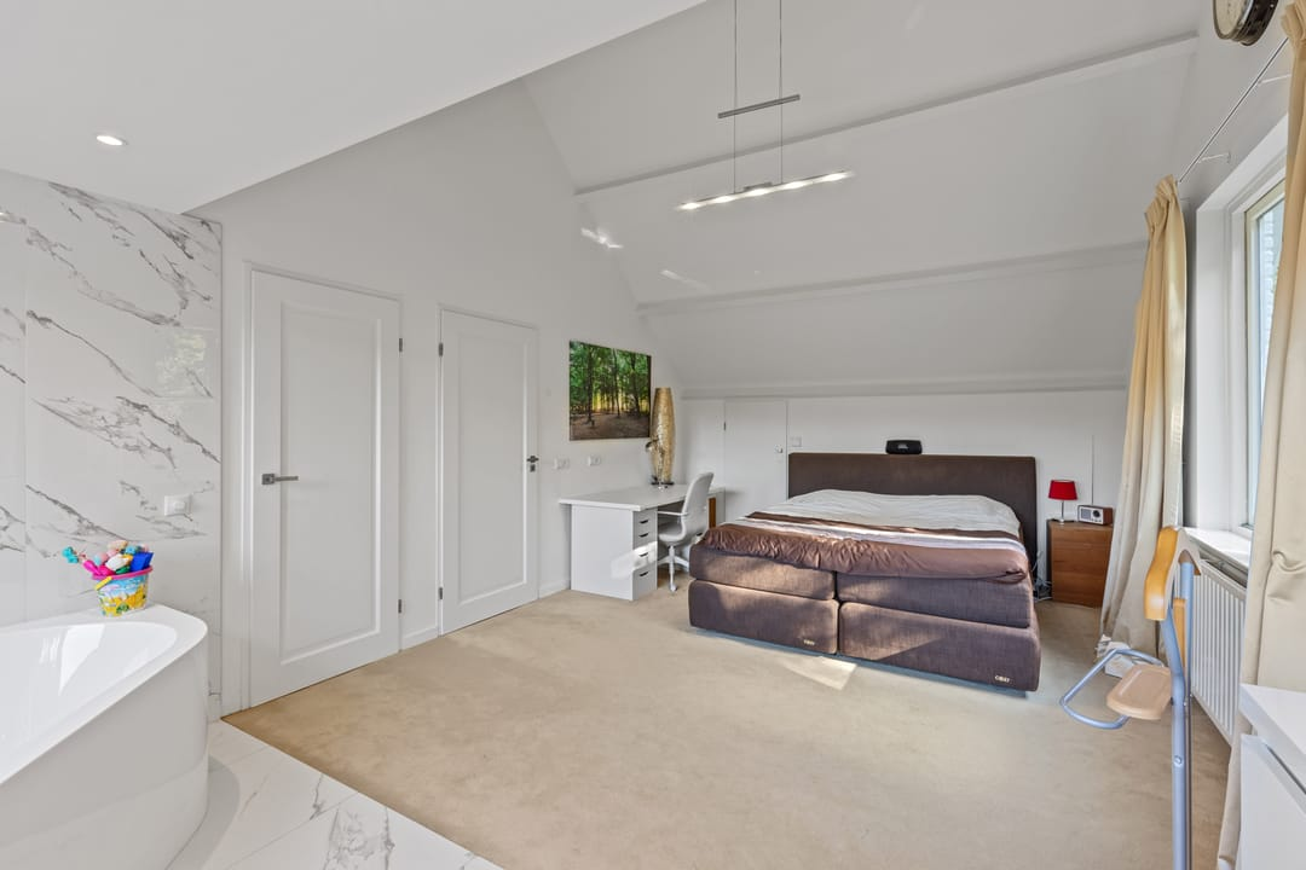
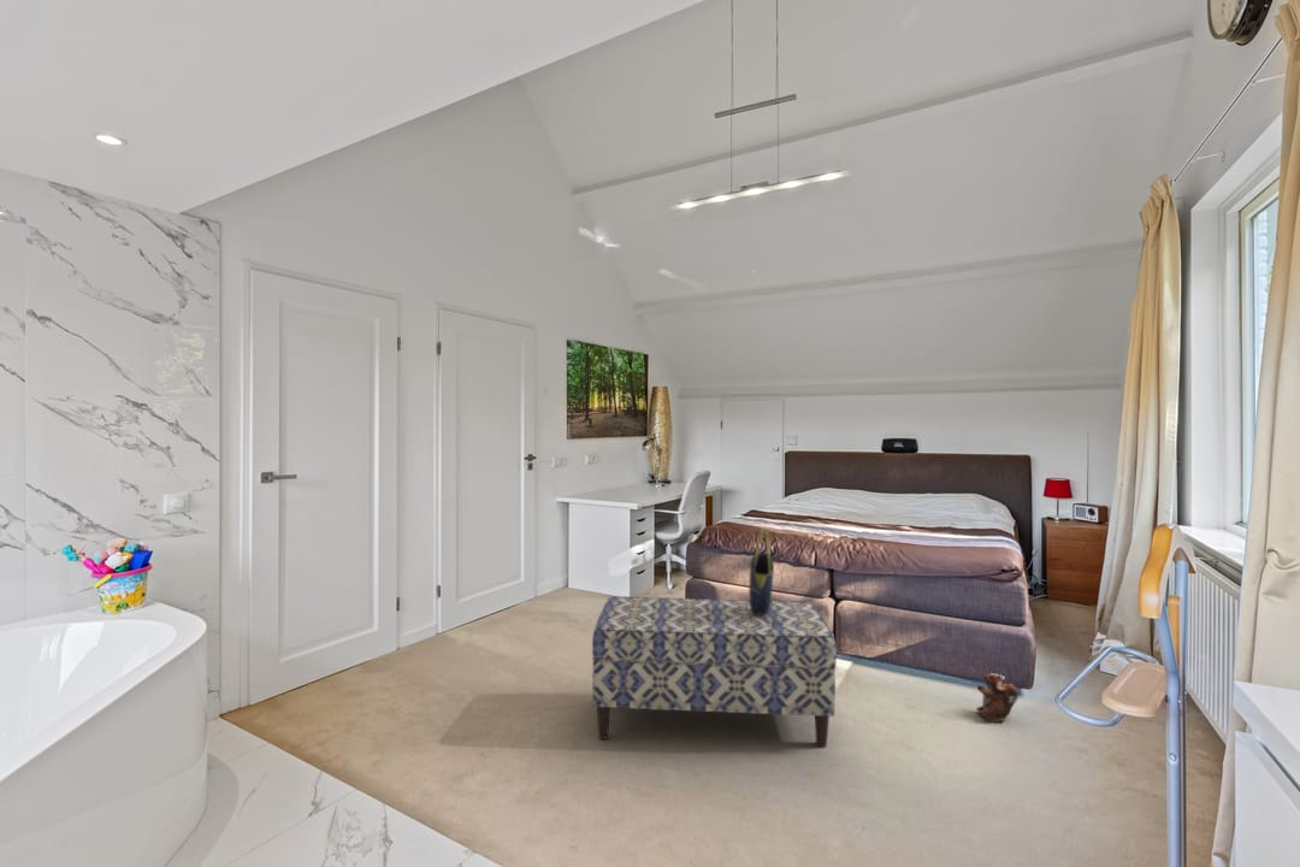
+ bench (709, 666)
+ tote bag (758, 570)
+ plush toy (992, 695)
